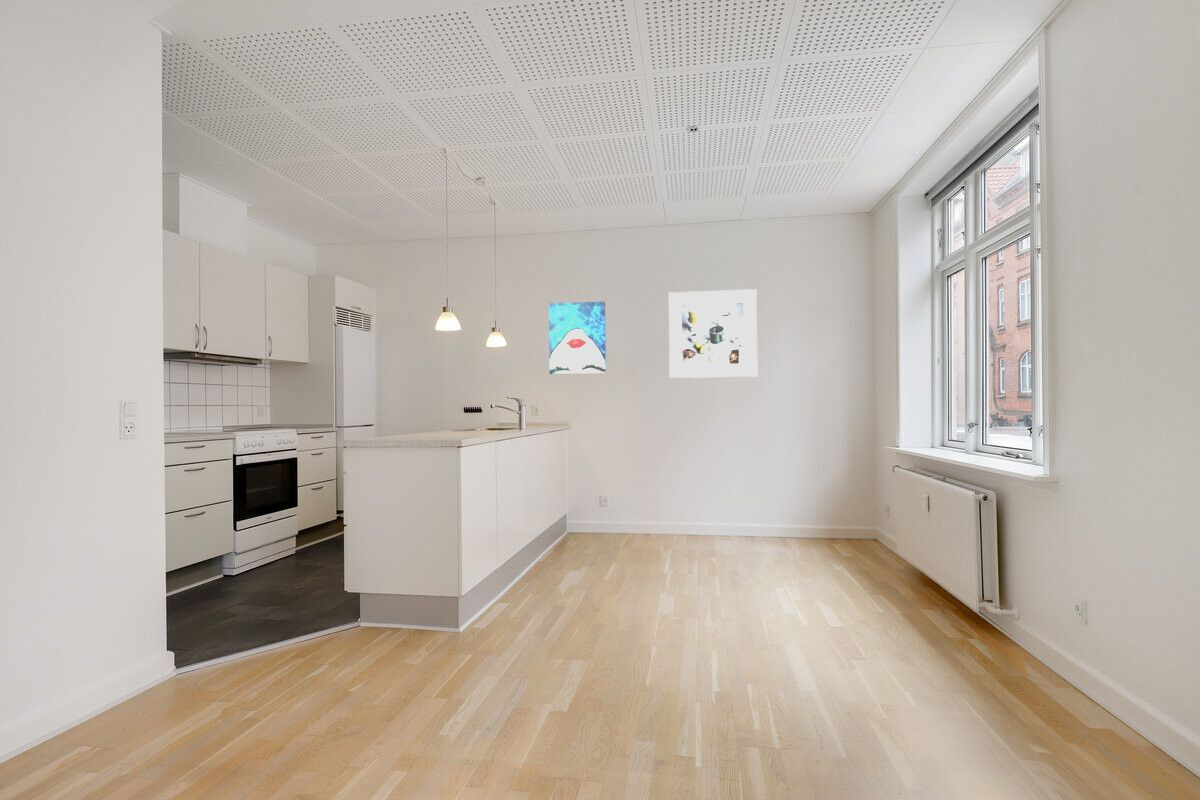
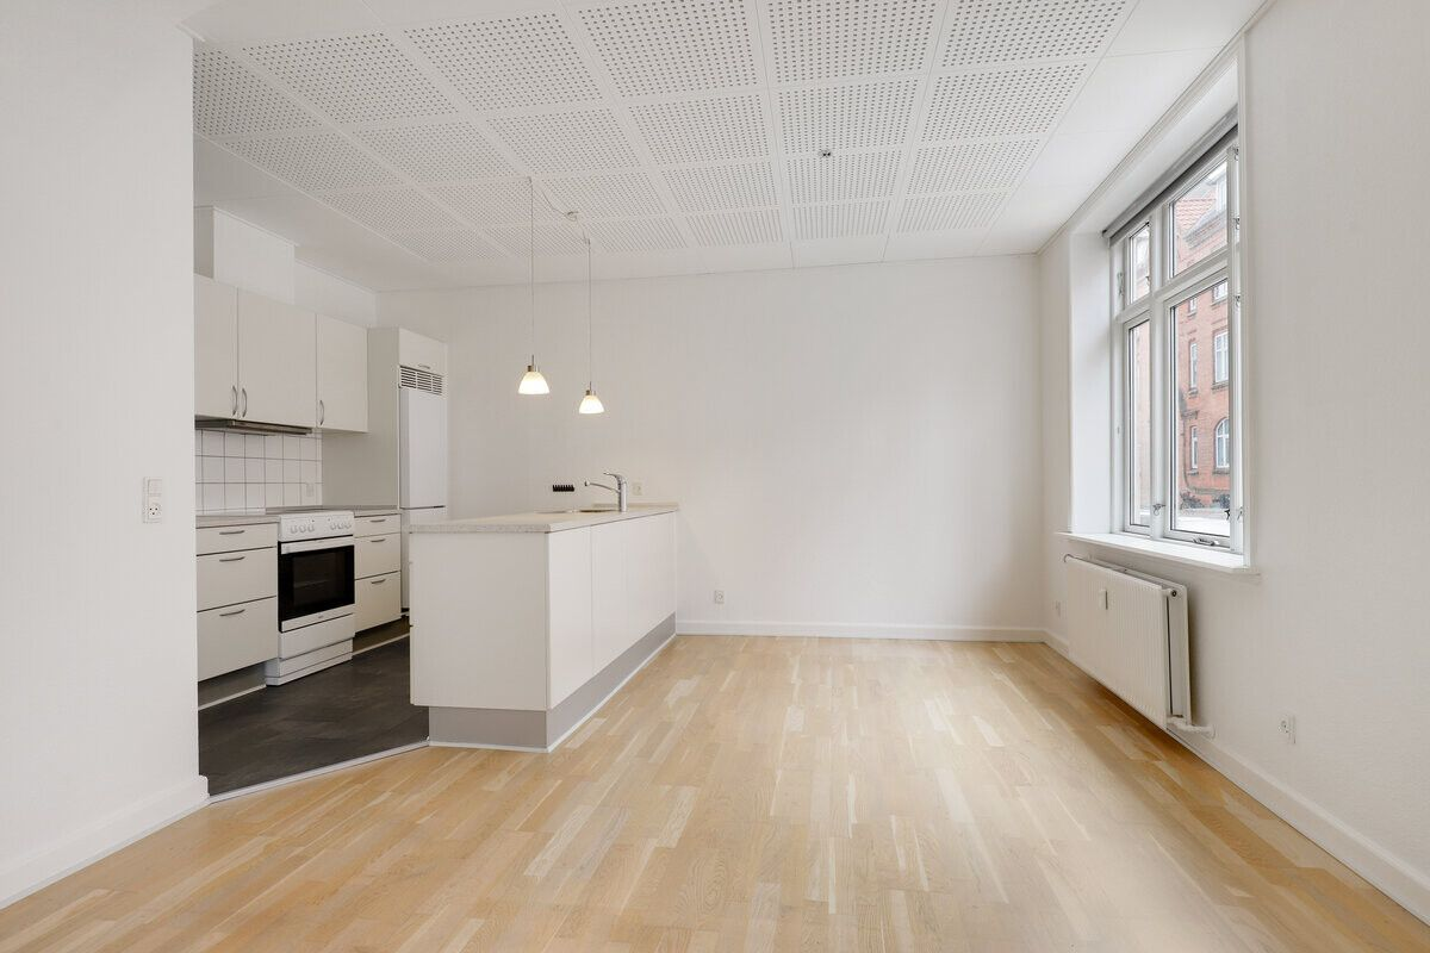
- wall art (577, 338)
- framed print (712, 334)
